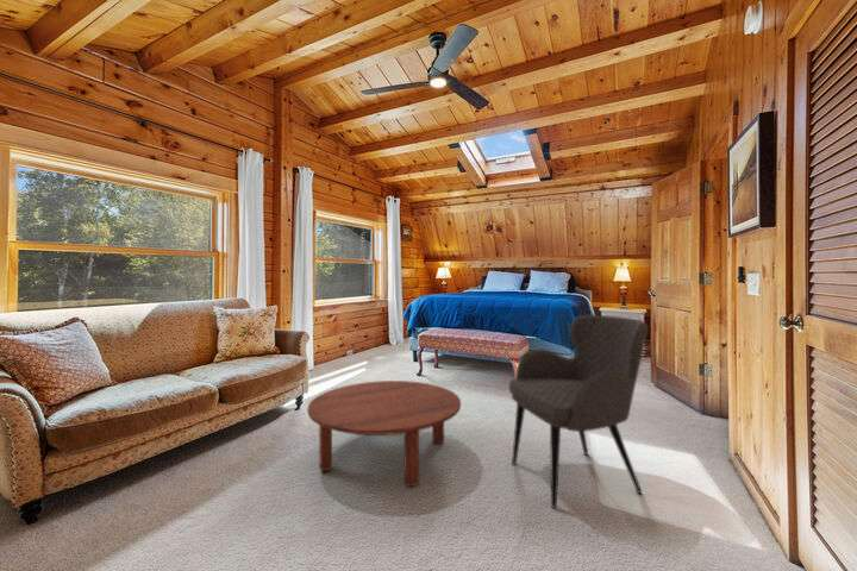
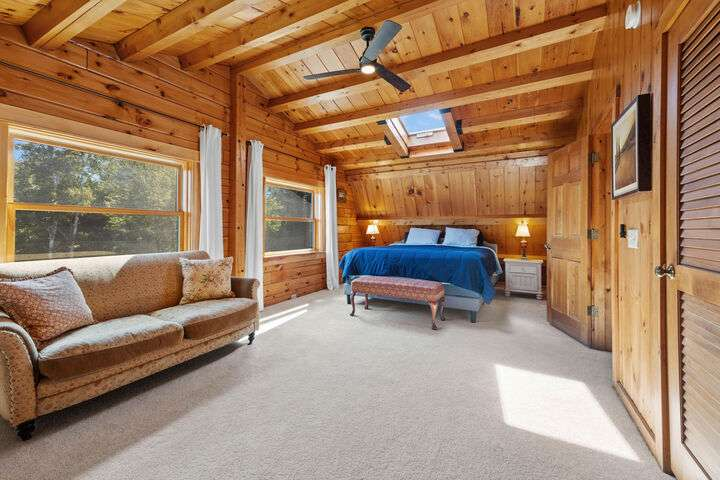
- coffee table (386, 427)
- armchair (571, 397)
